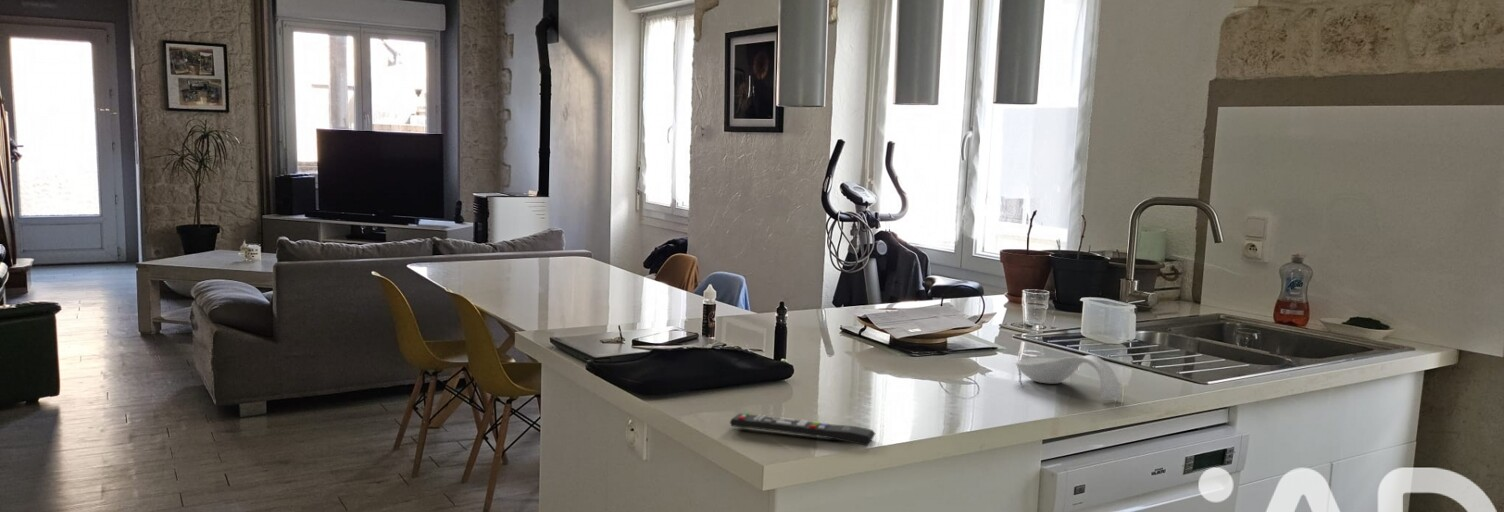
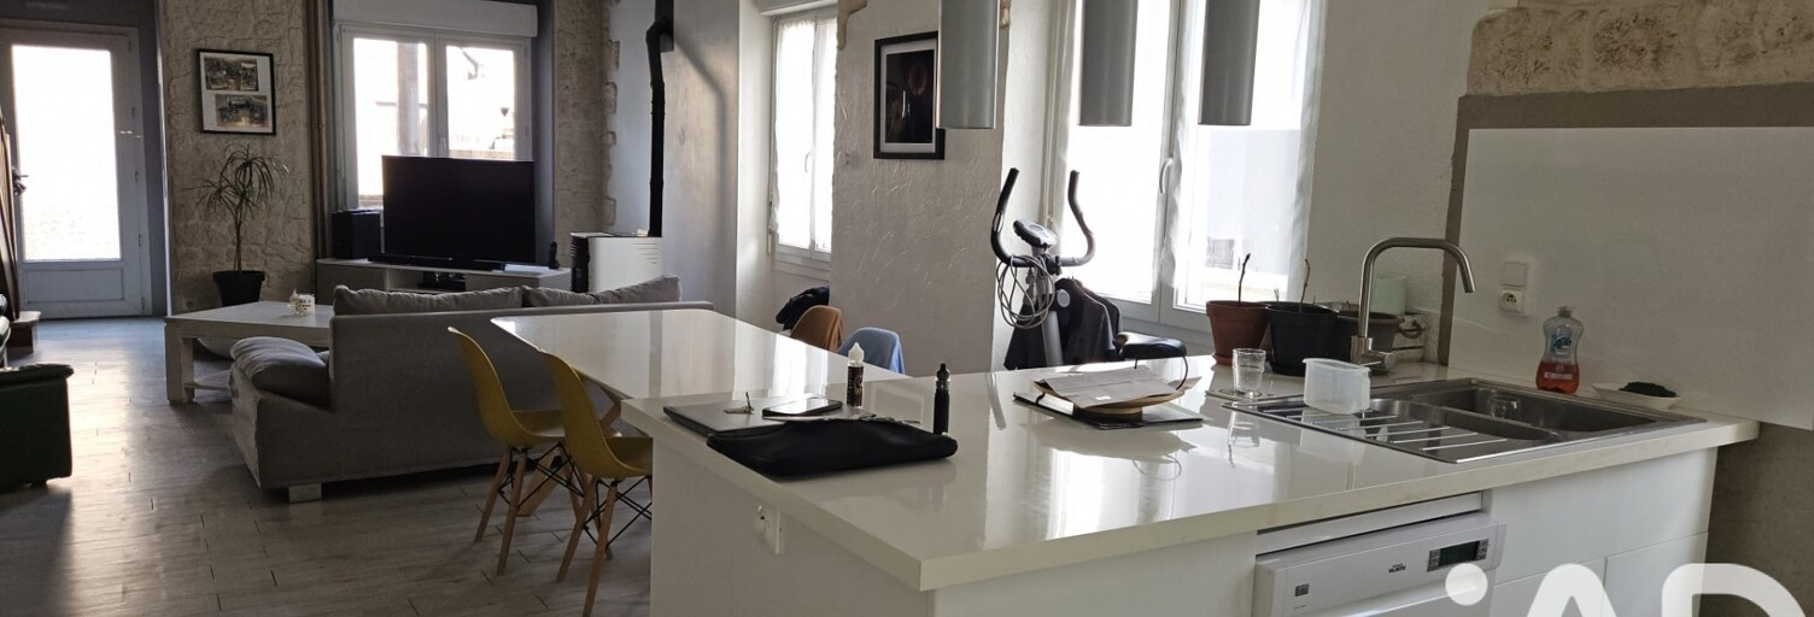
- spoon rest (1067, 368)
- remote control (801, 428)
